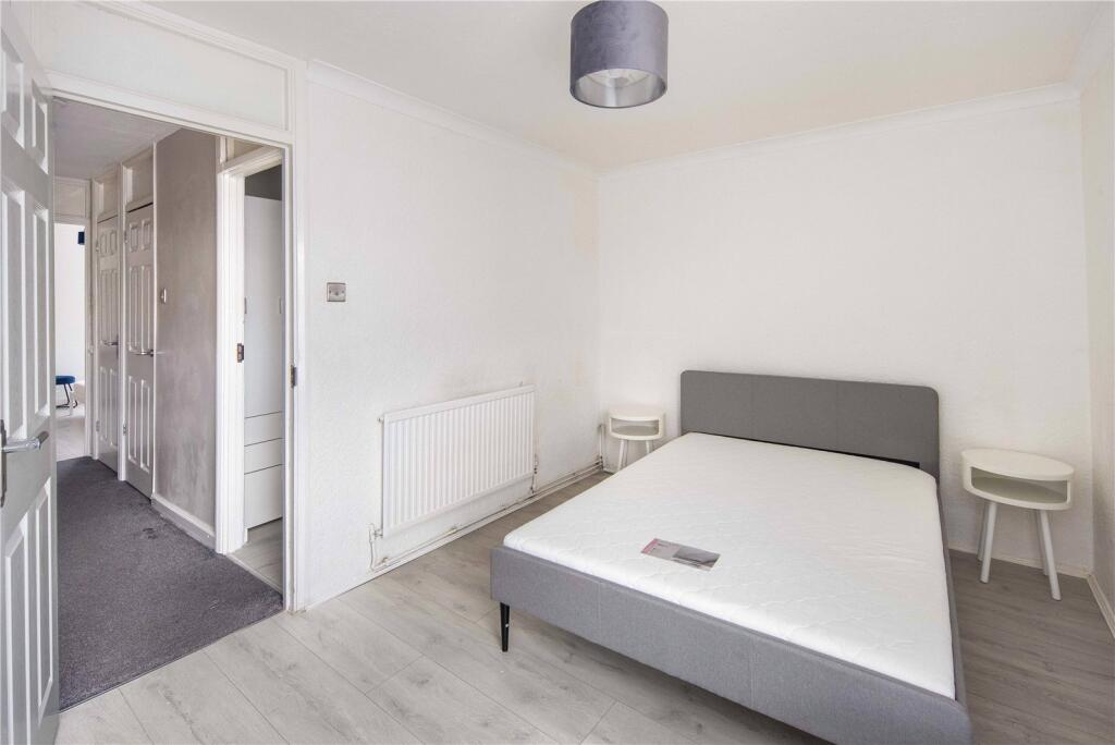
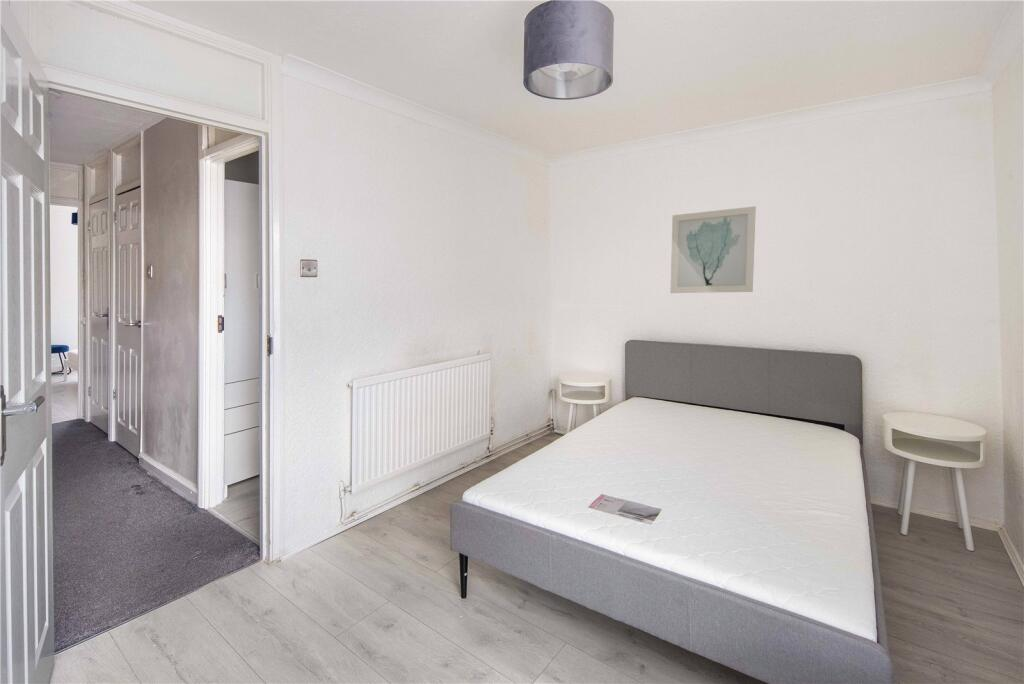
+ wall art (710, 252)
